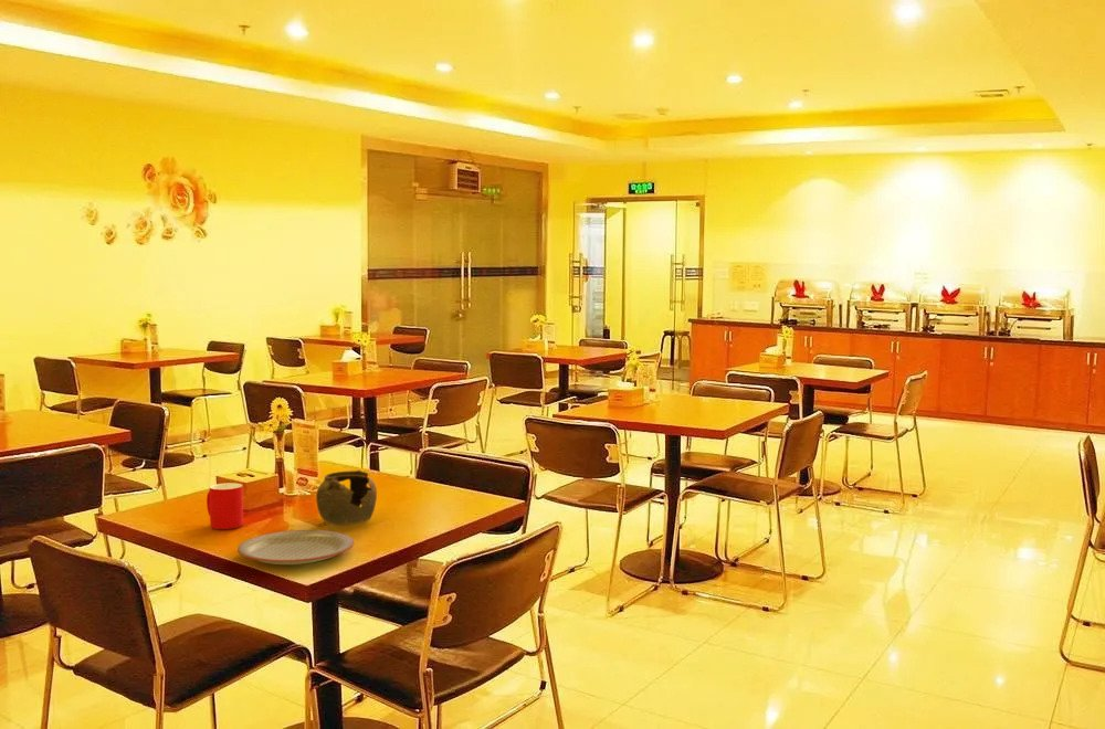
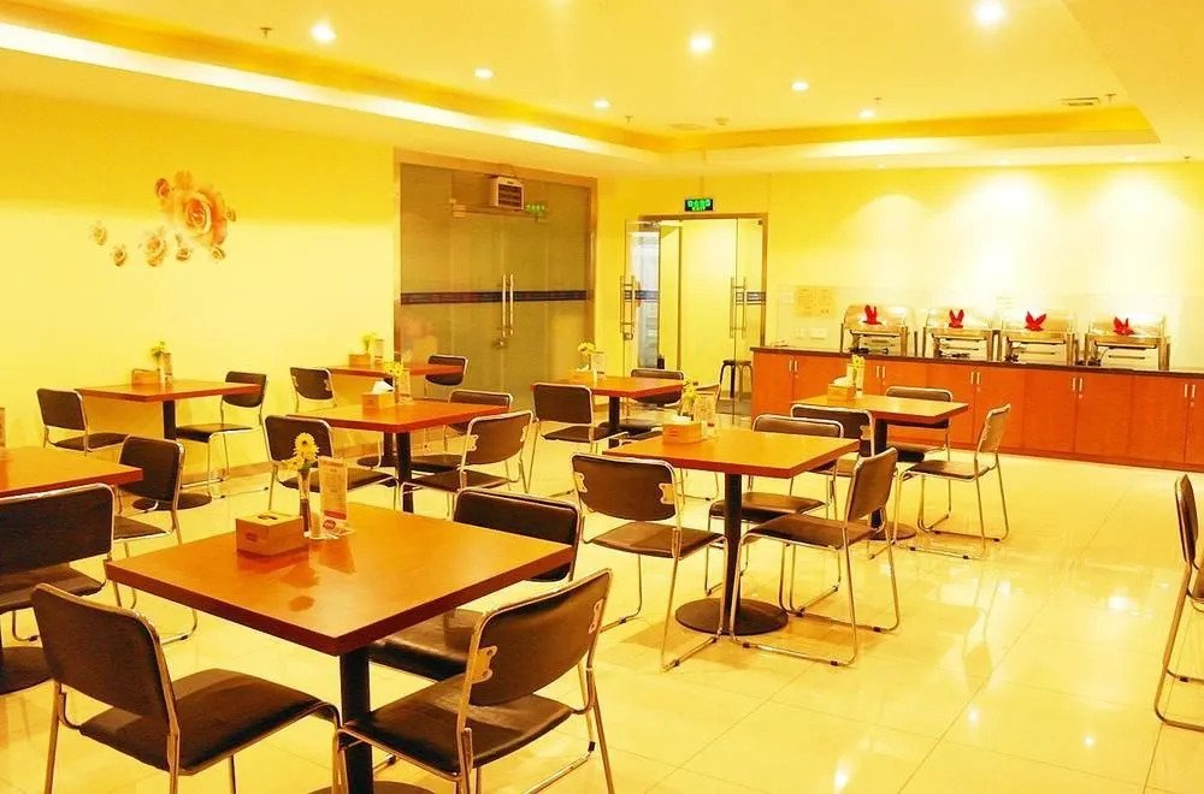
- teapot (351, 496)
- plate (296, 548)
- cup (222, 505)
